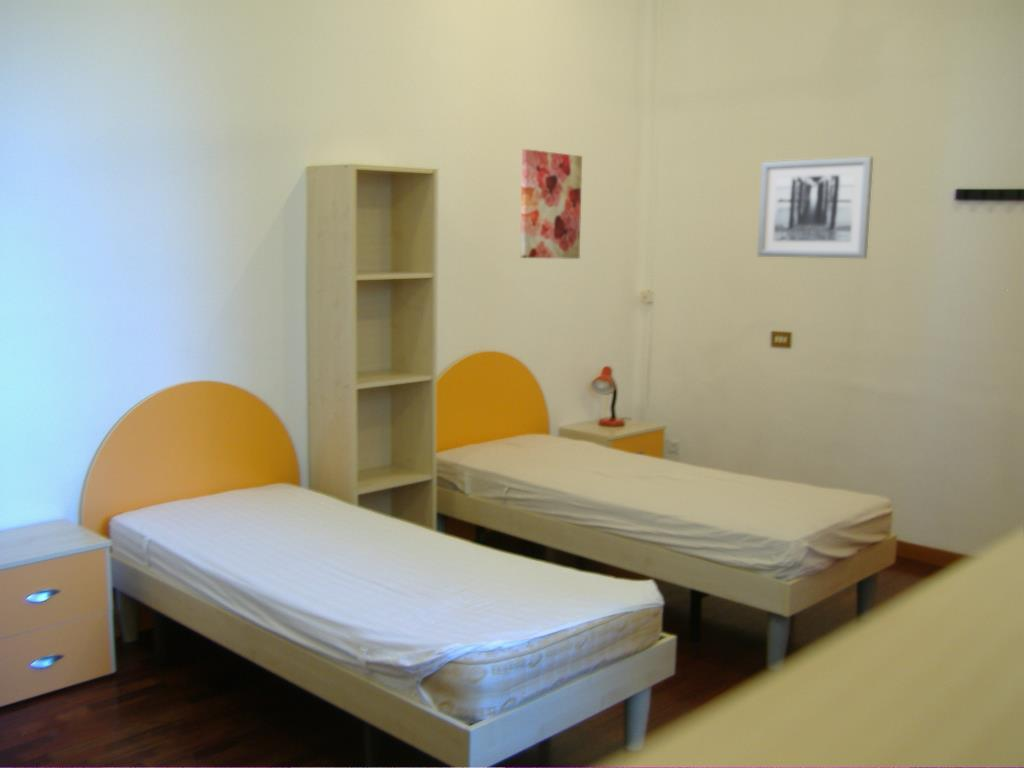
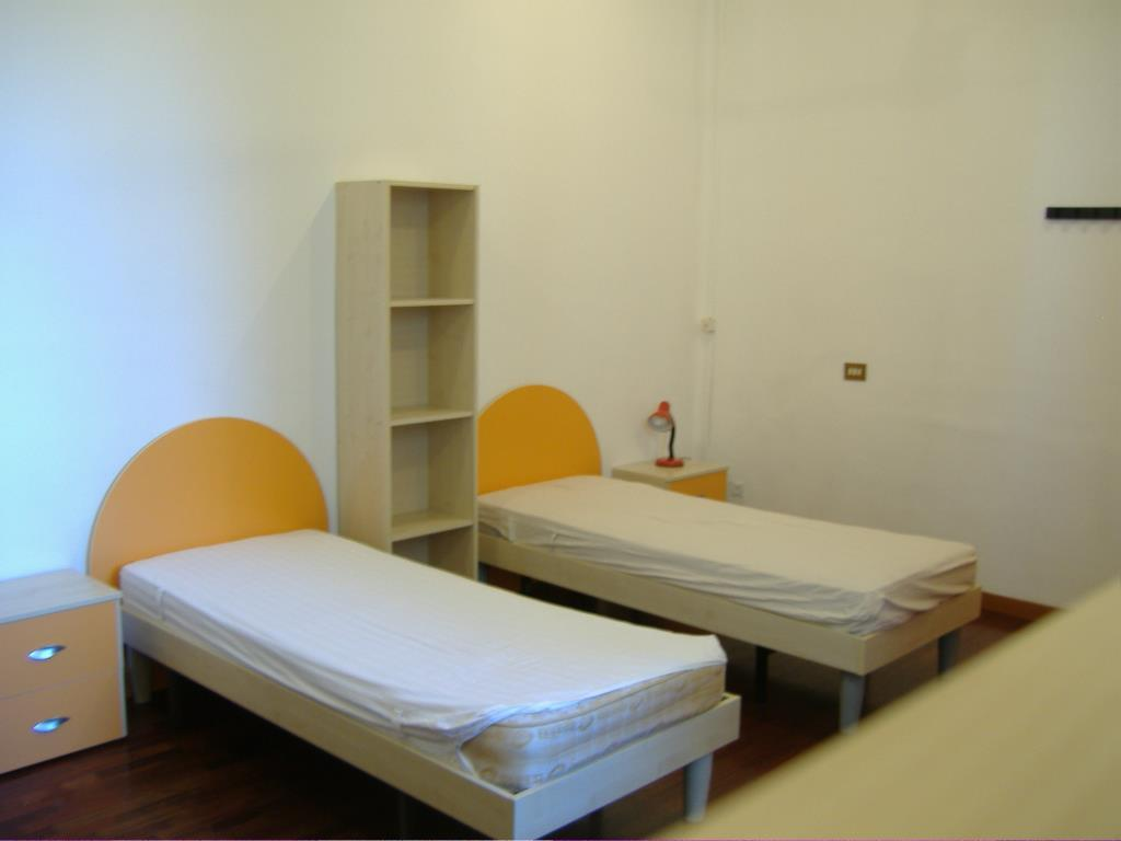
- wall art (812, 208)
- wall art (551, 205)
